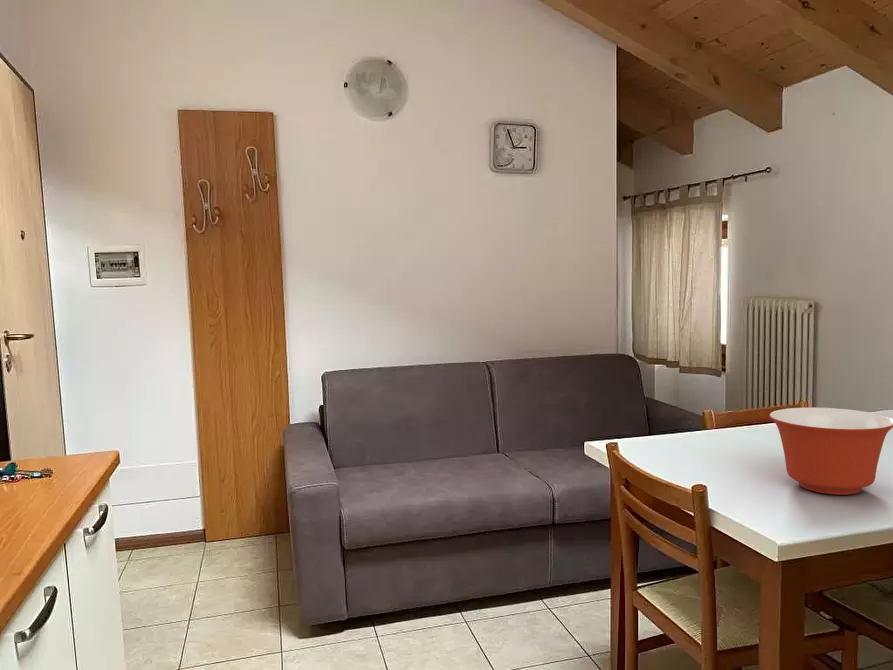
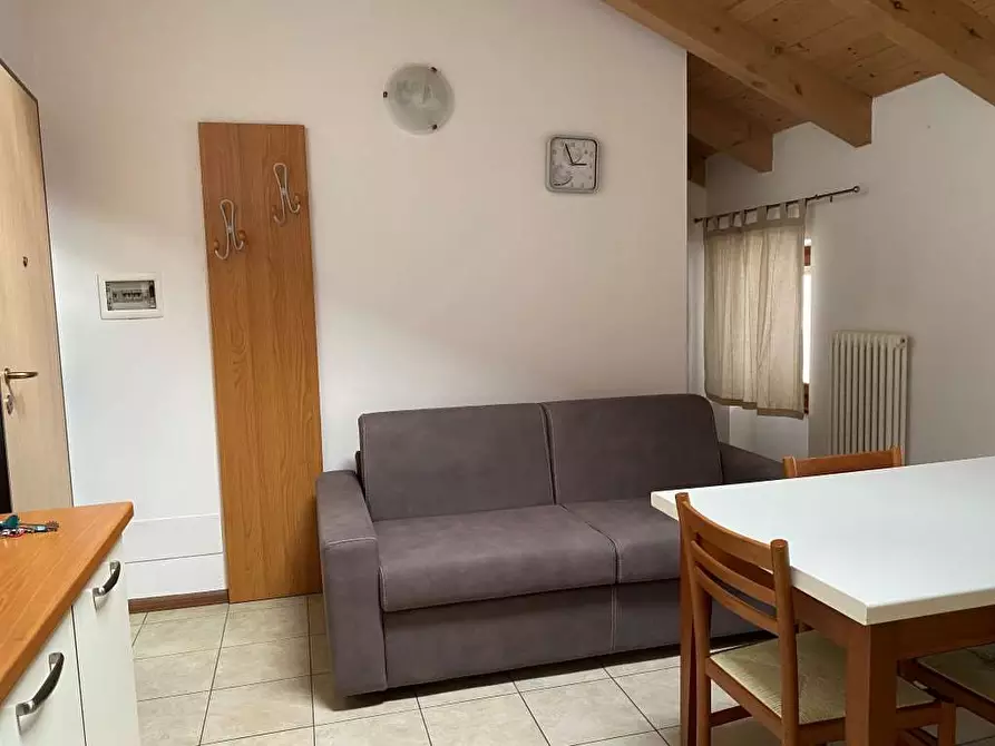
- mixing bowl (829, 452)
